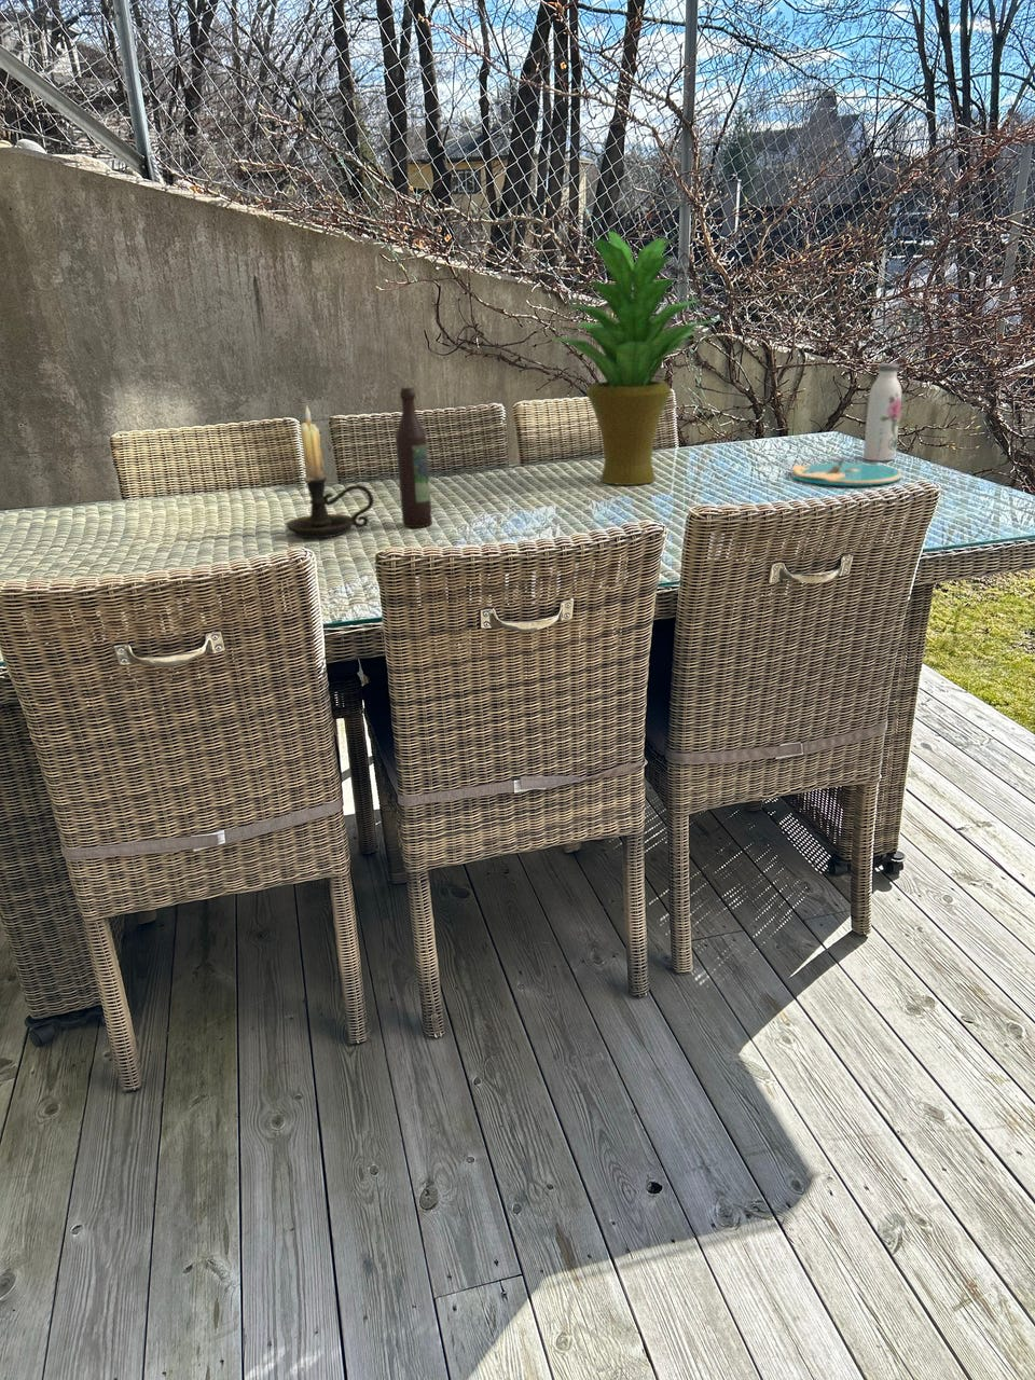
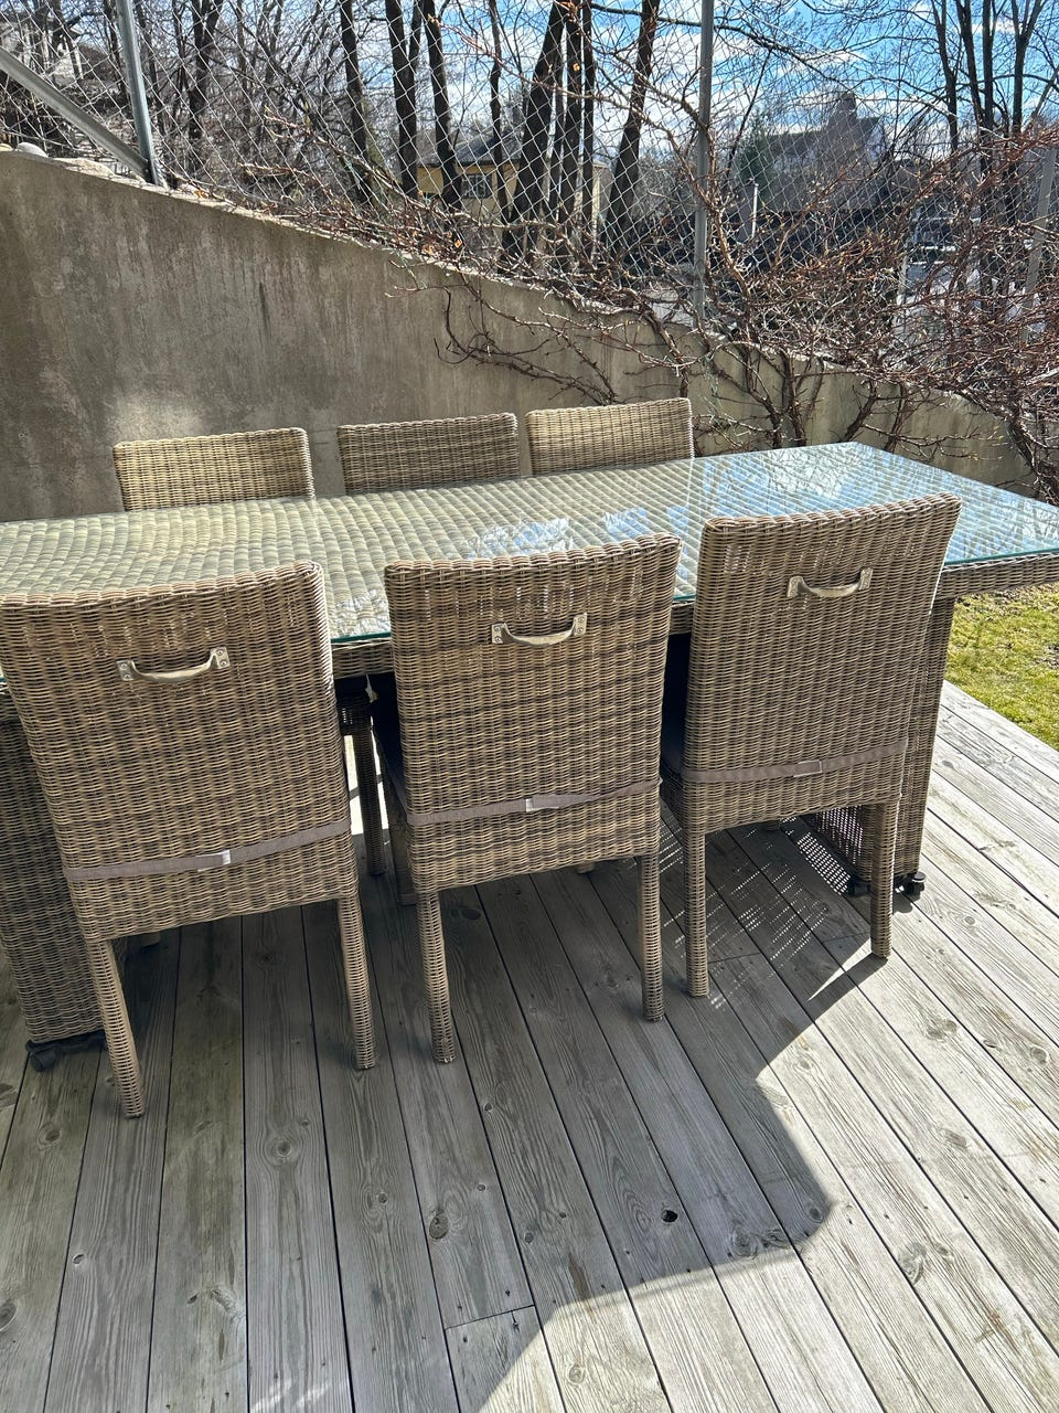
- potted plant (627, 360)
- water bottle (883, 412)
- plate (846, 466)
- candle holder (324, 467)
- wine bottle (412, 457)
